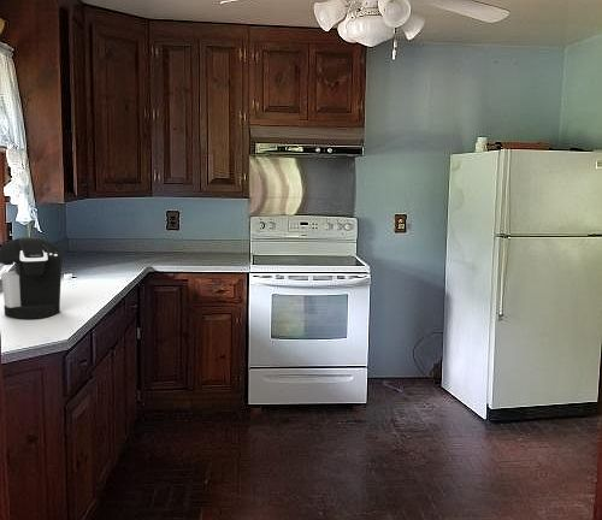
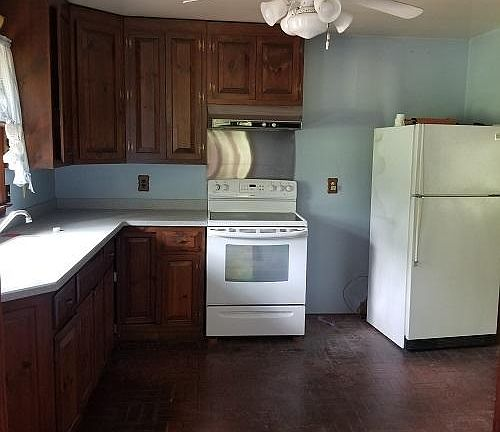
- coffee maker (31, 276)
